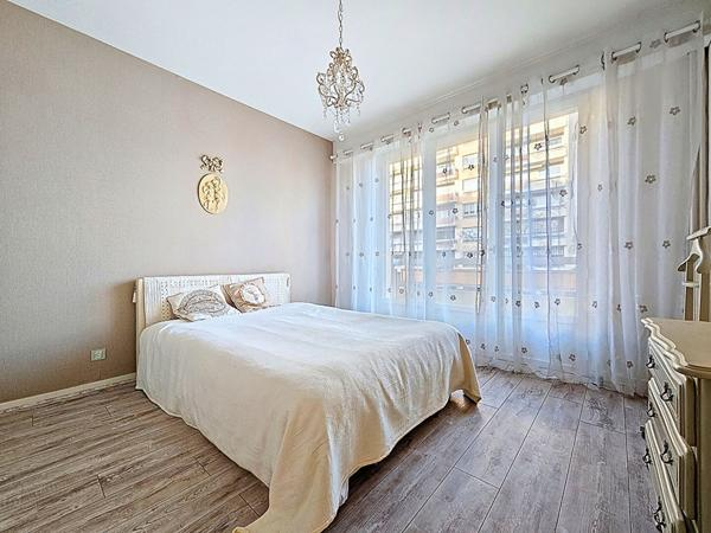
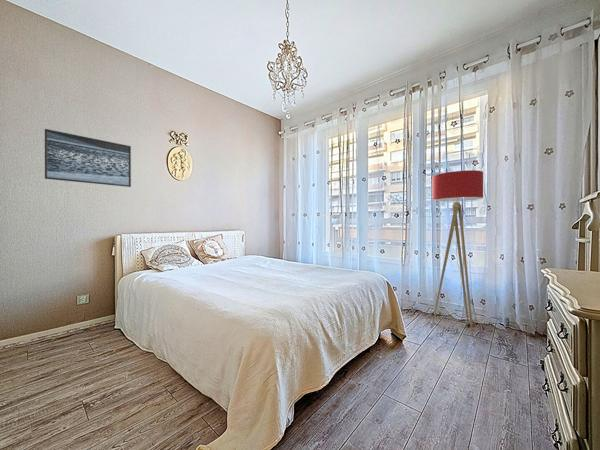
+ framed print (92, 160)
+ floor lamp (456, 251)
